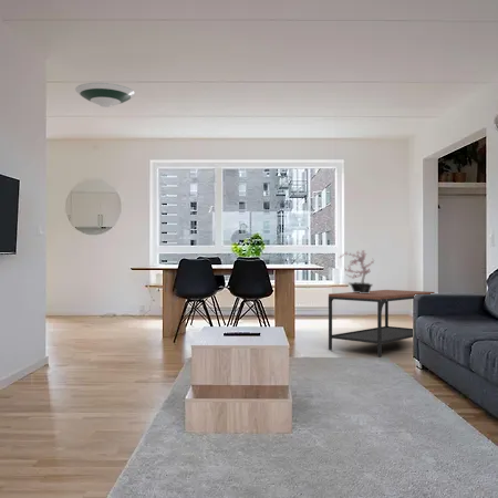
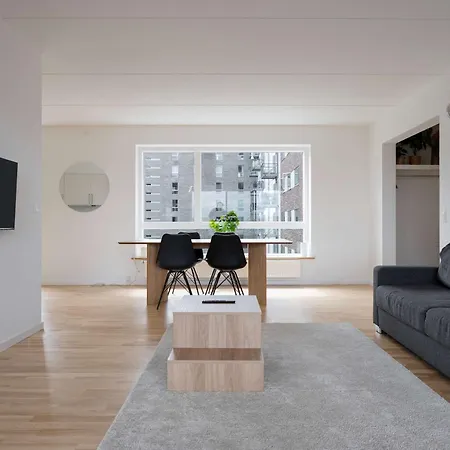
- potted plant (356, 270)
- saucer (105, 98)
- coffee table (385, 319)
